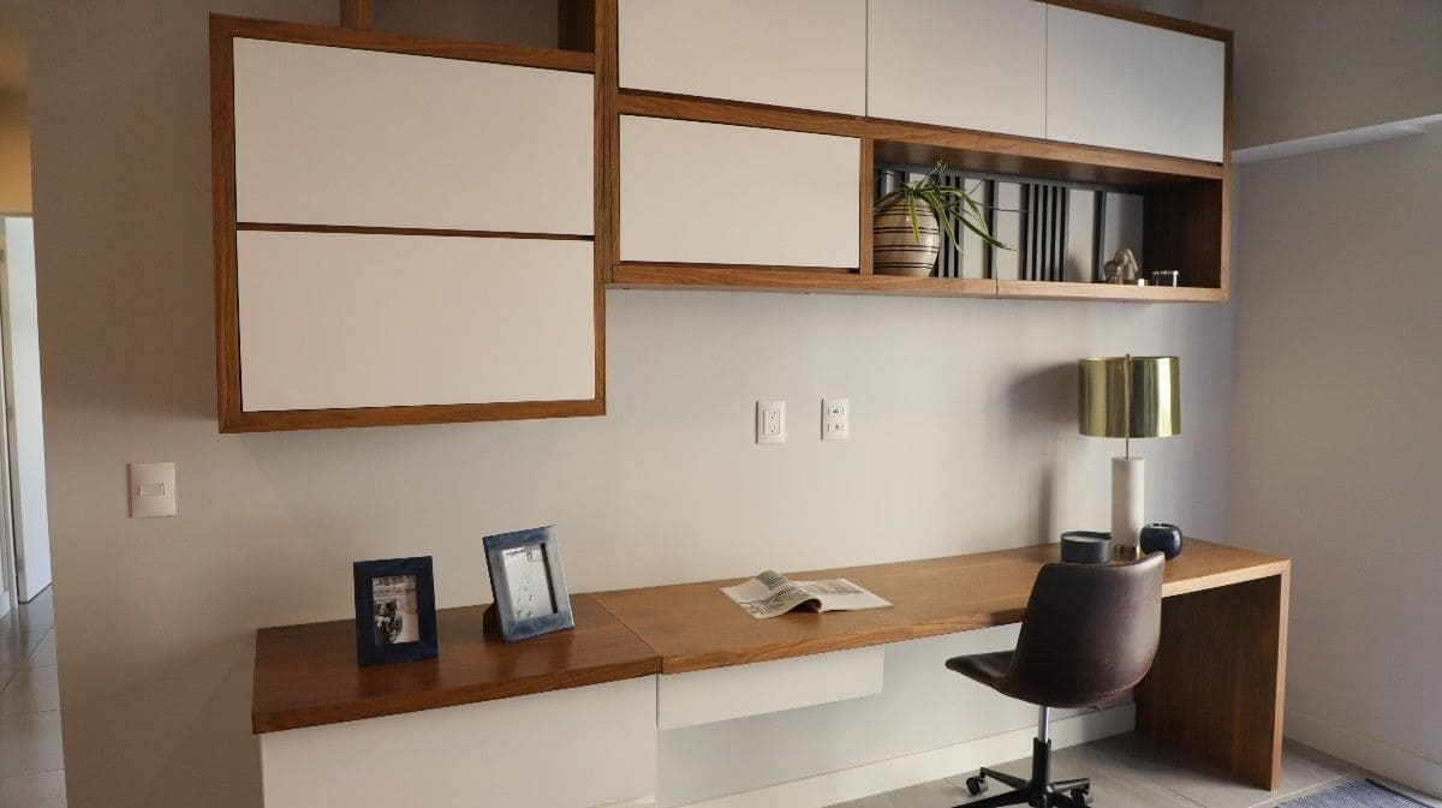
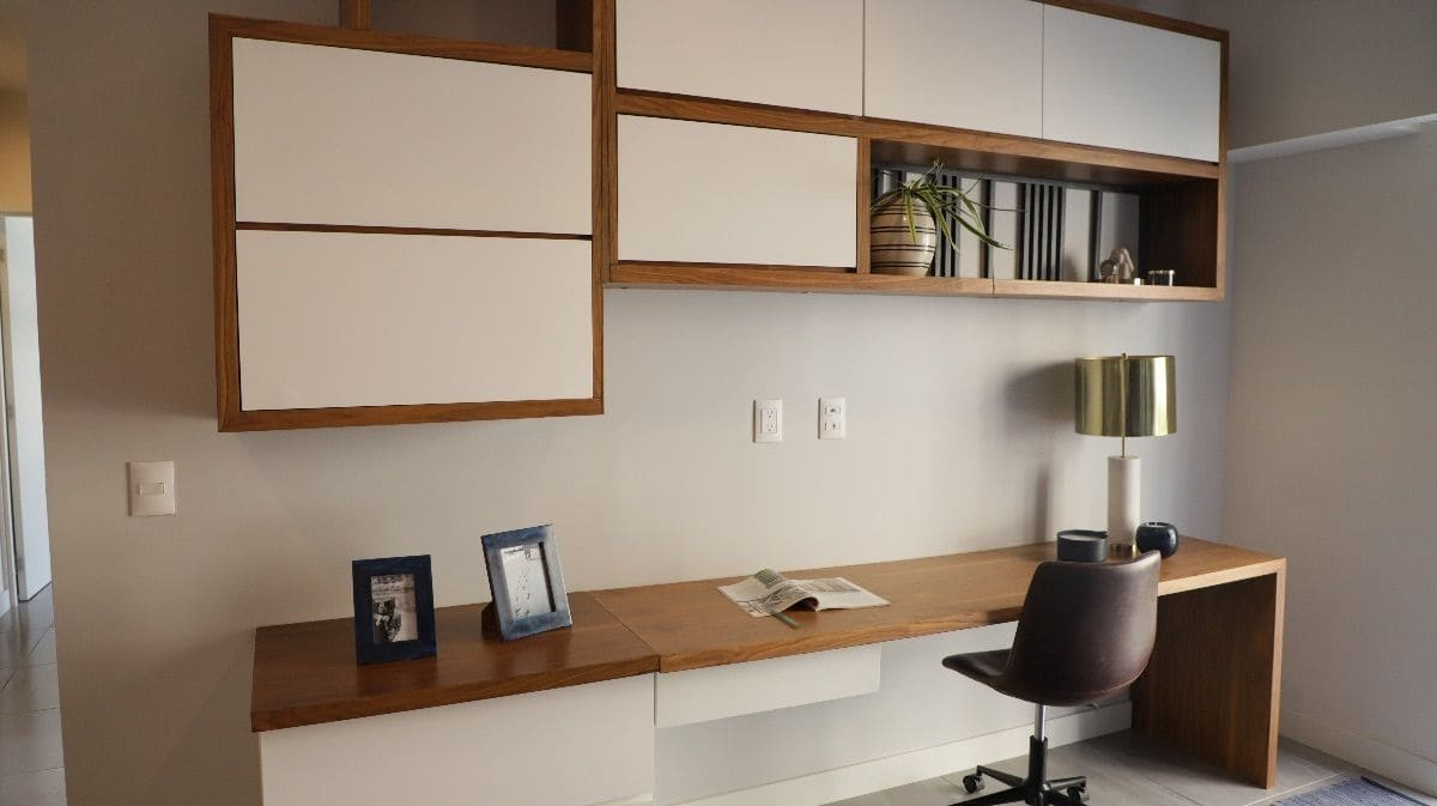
+ pen (784, 617)
